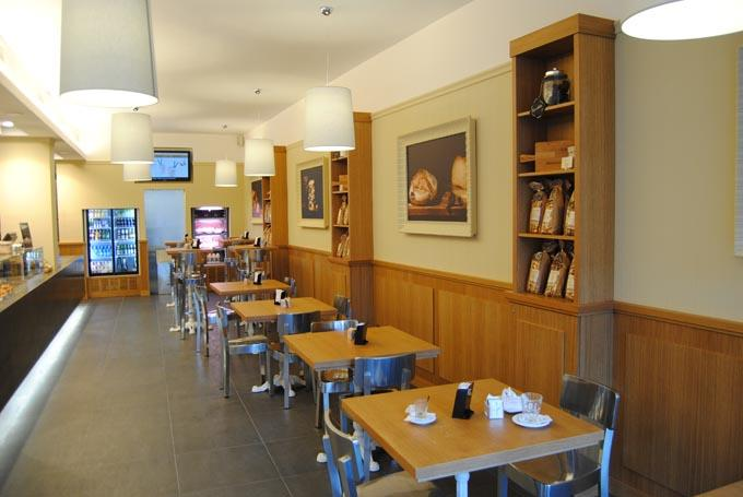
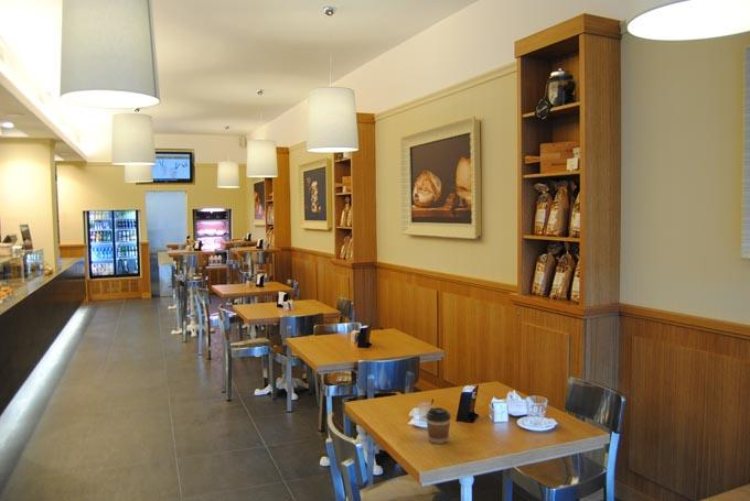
+ coffee cup (438, 424)
